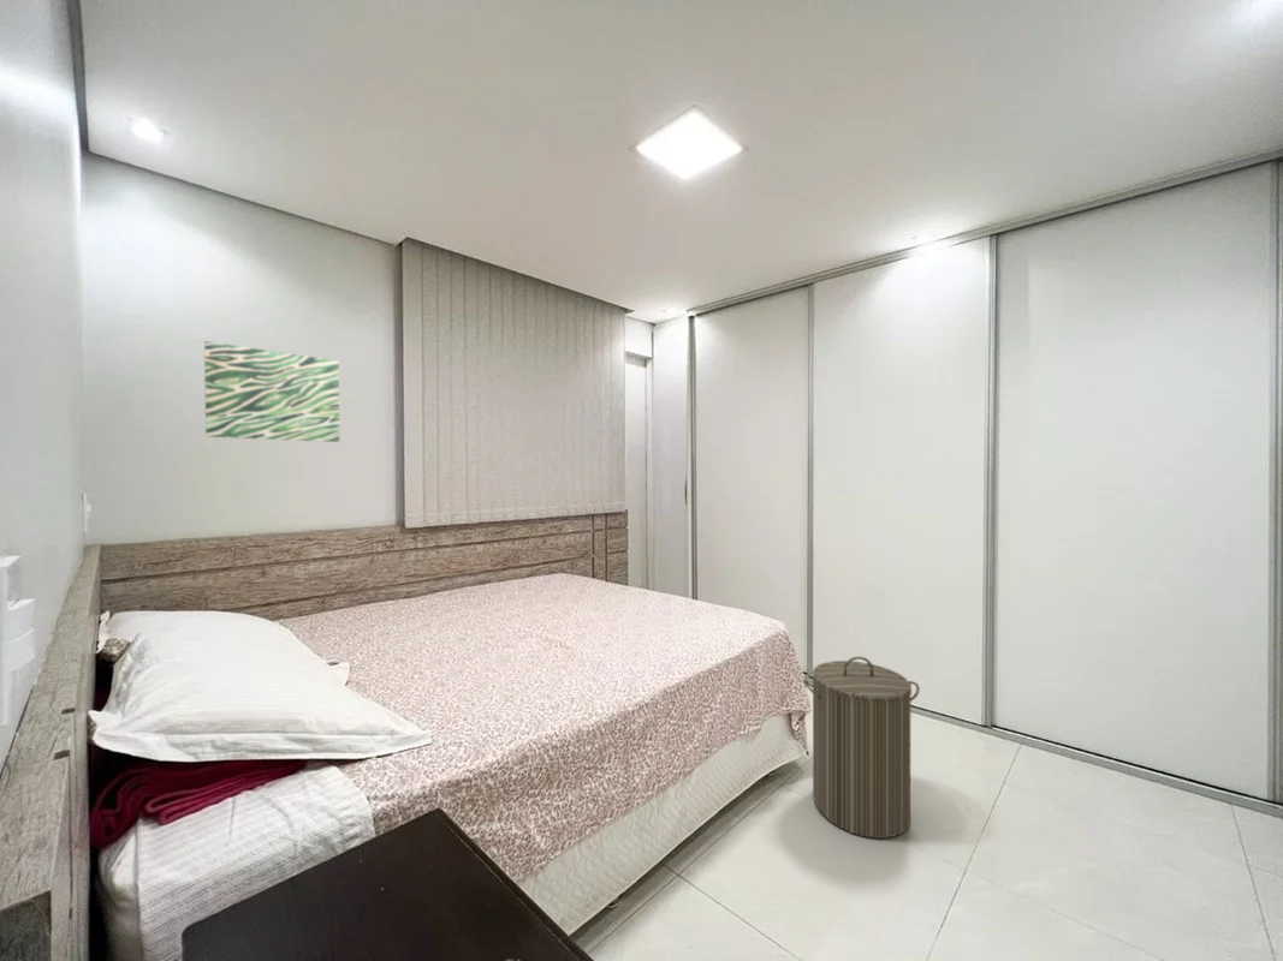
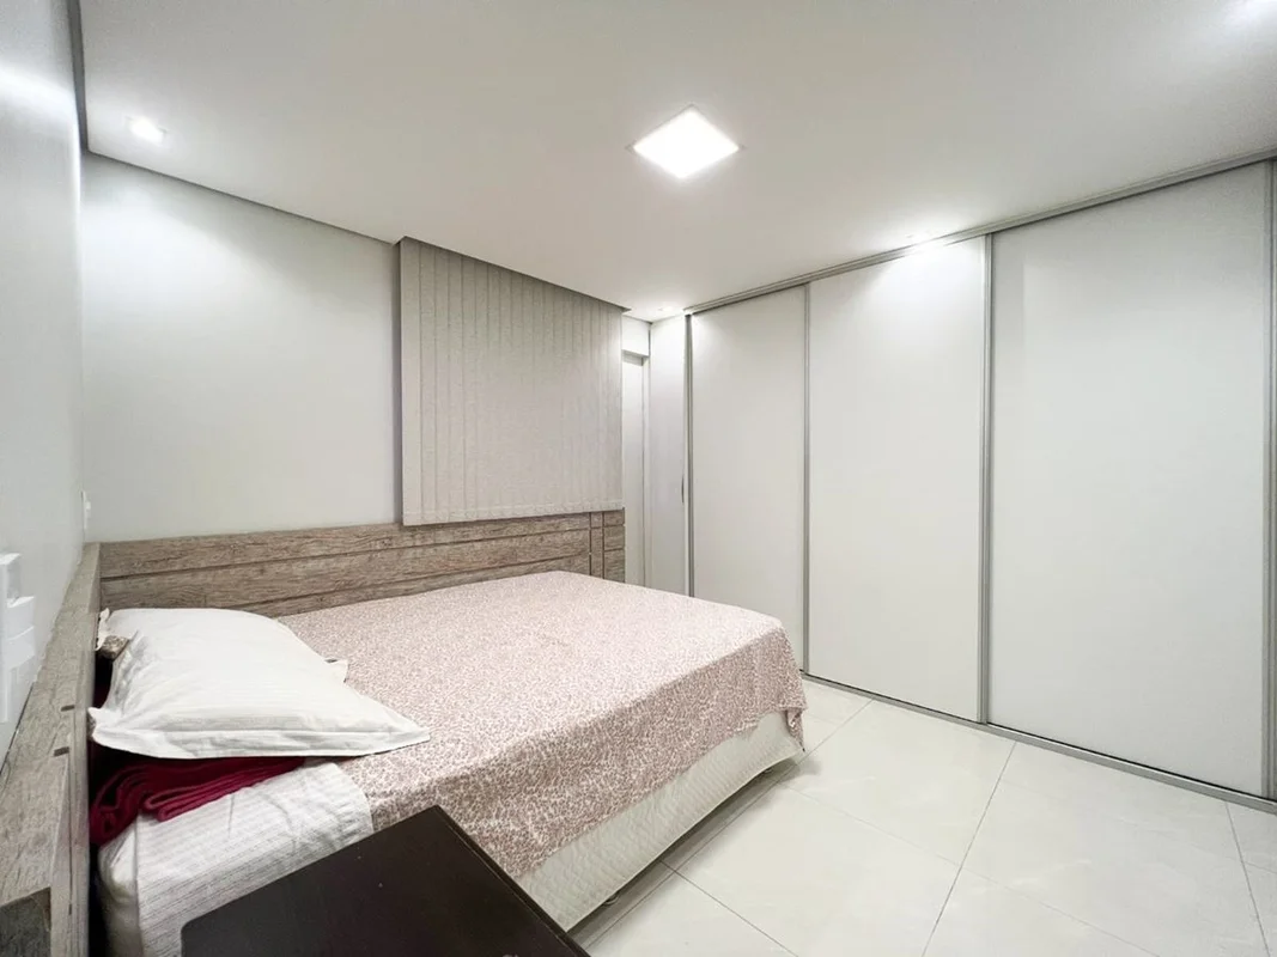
- wall art (277, 395)
- laundry hamper (860, 732)
